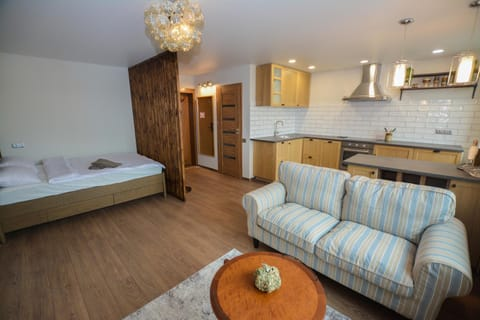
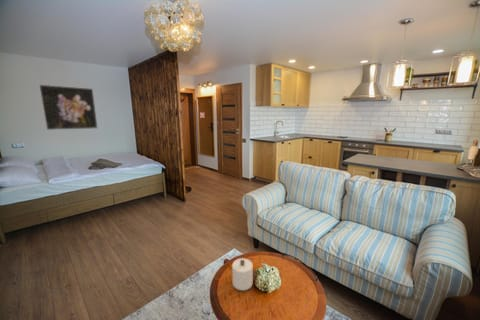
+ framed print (70, 108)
+ candle (242, 271)
